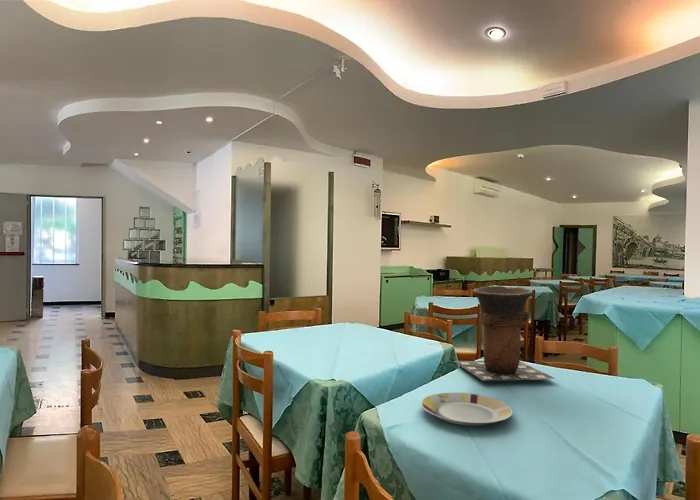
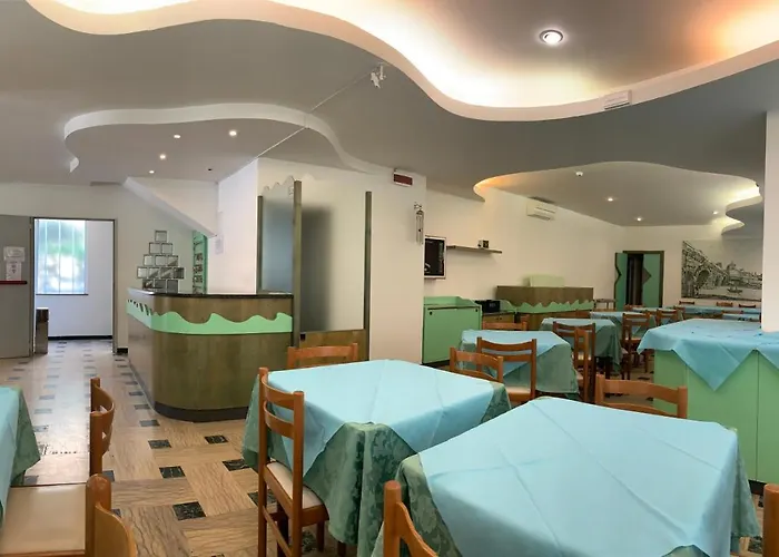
- plate (465, 409)
- vase (502, 330)
